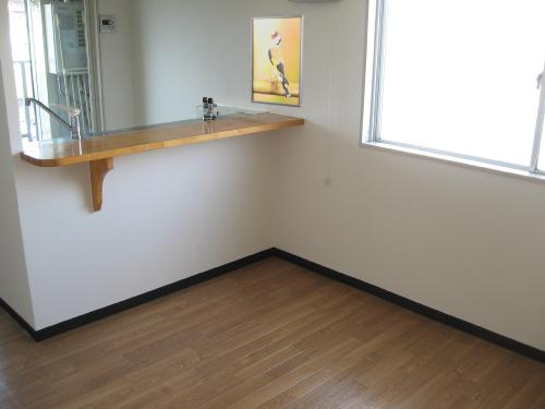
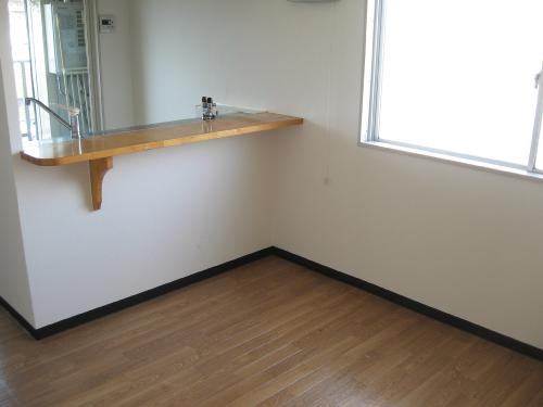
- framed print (276, 61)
